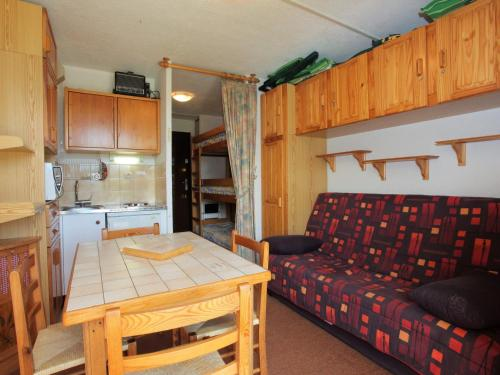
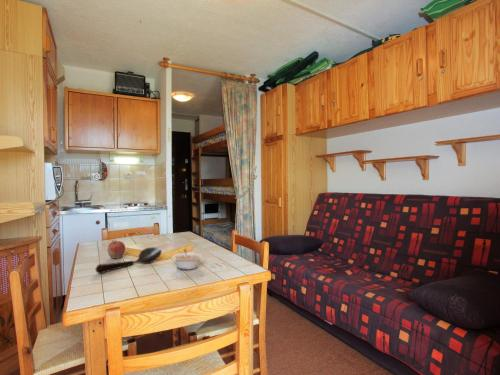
+ fruit (116, 248)
+ spoon (131, 261)
+ legume (186, 260)
